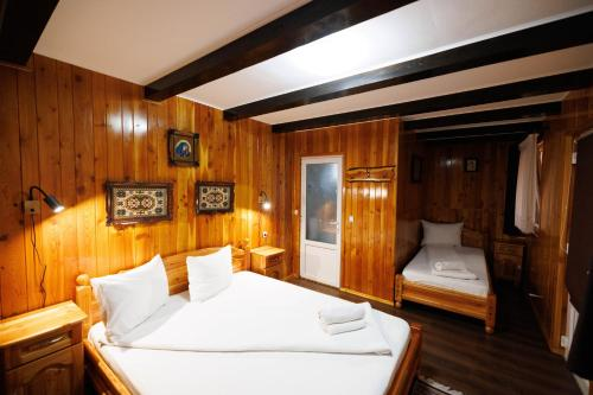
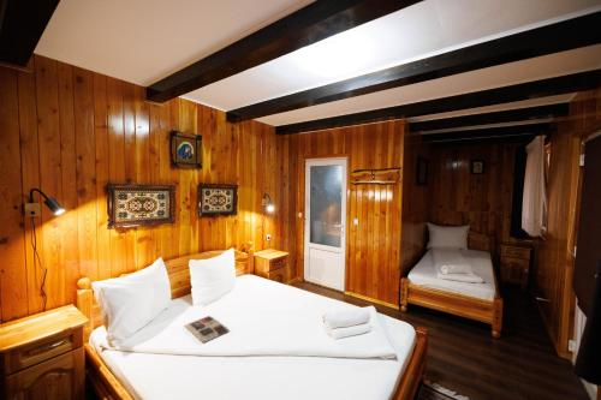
+ magazine (206, 327)
